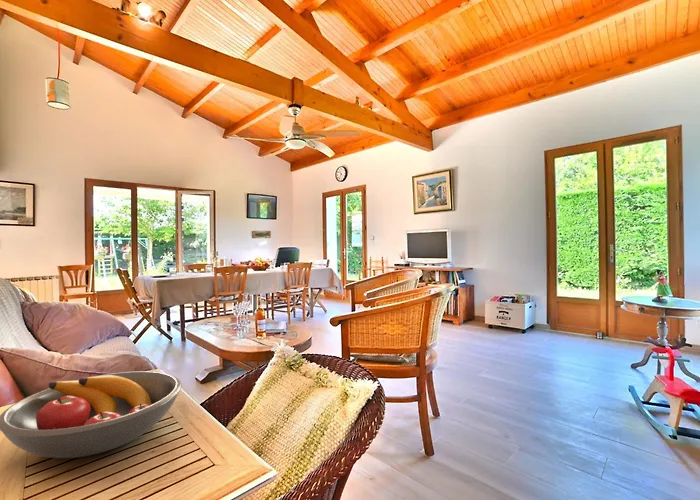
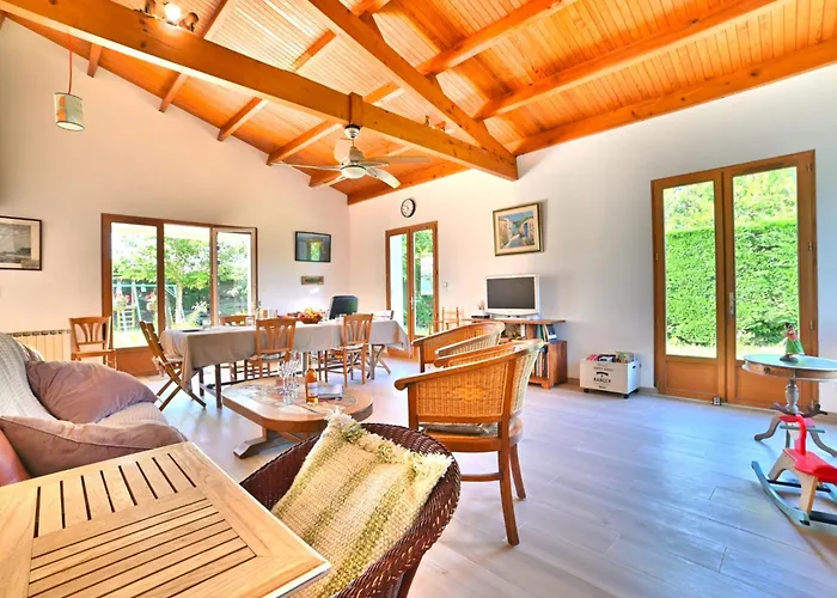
- fruit bowl (100, 411)
